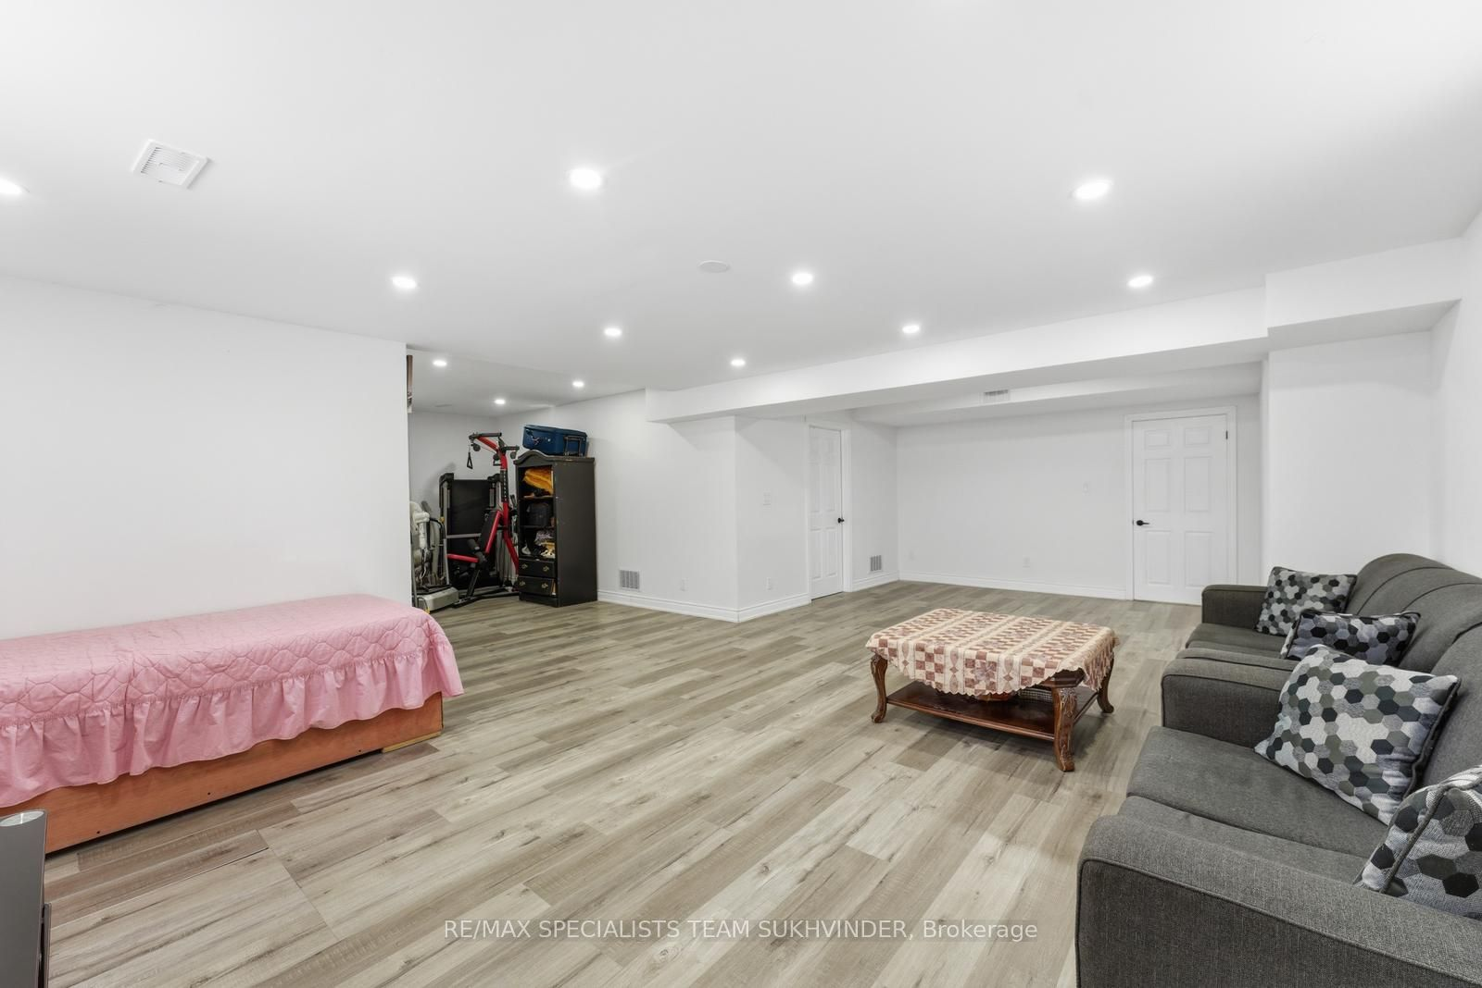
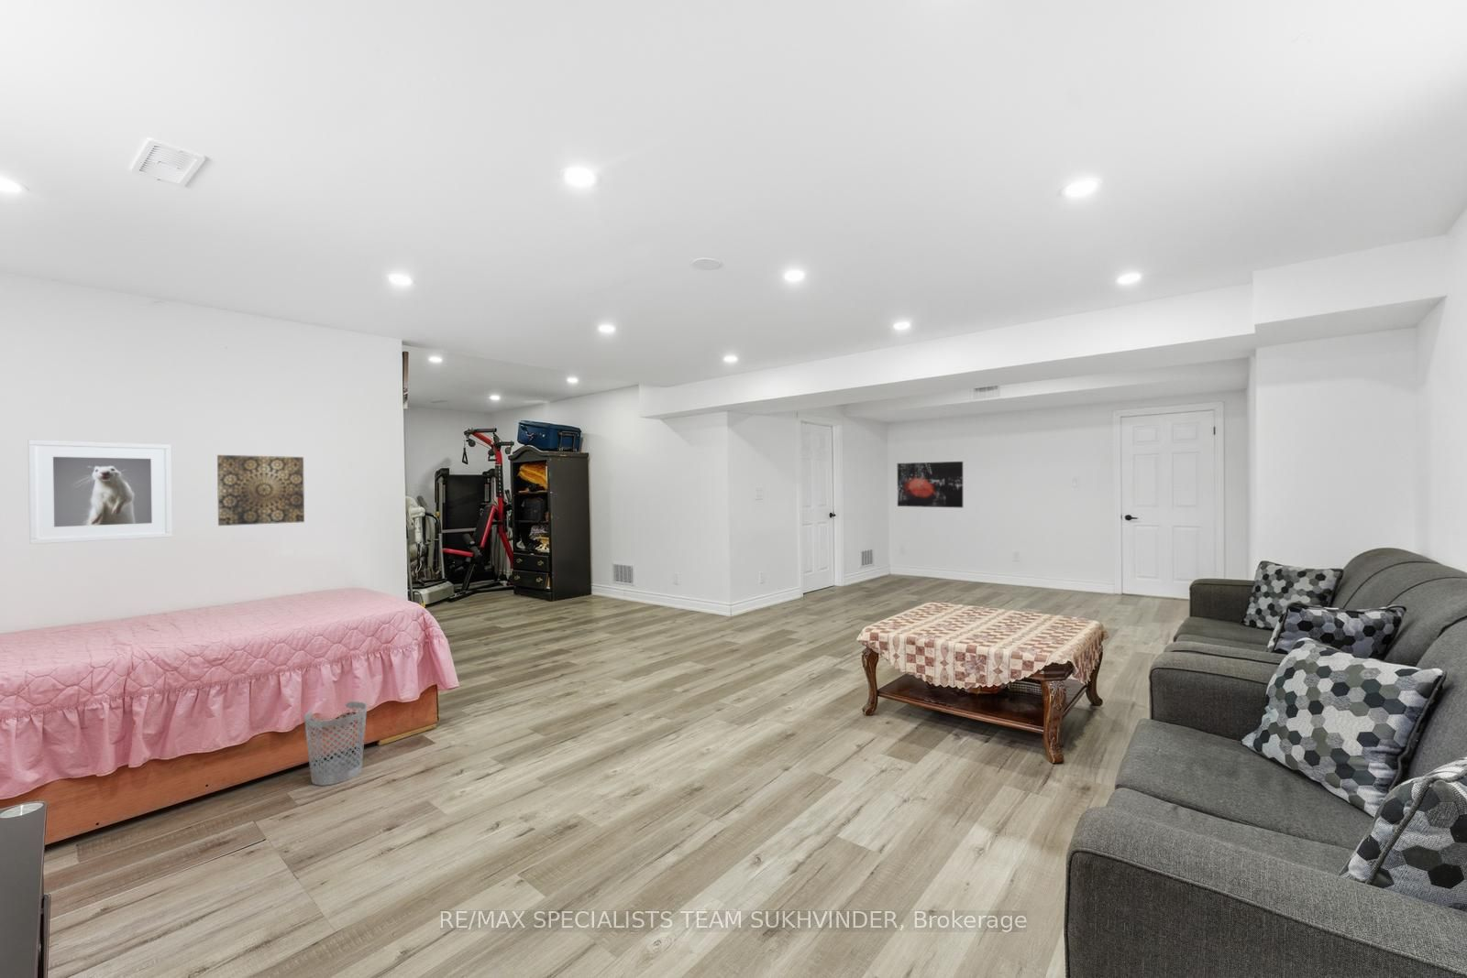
+ wall art (928, 485)
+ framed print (105, 491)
+ wastebasket (336, 742)
+ wall art (262, 490)
